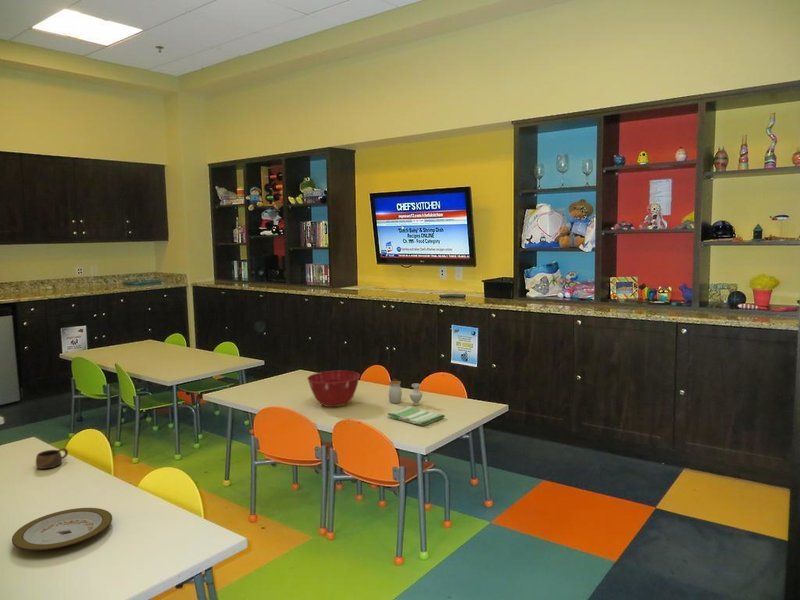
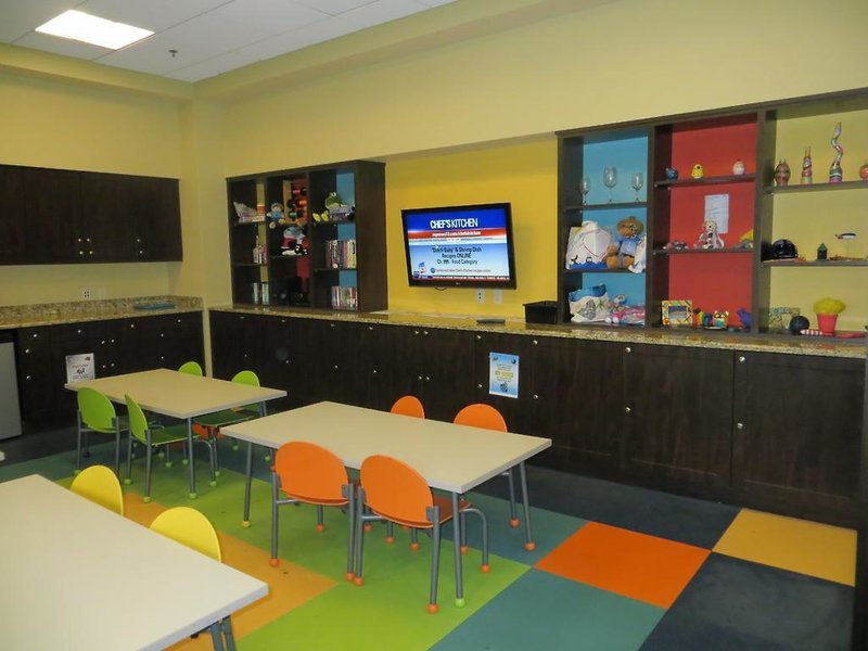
- mixing bowl (334, 389)
- jar (401, 391)
- dish towel (415, 415)
- cup (52, 458)
- plate (64, 530)
